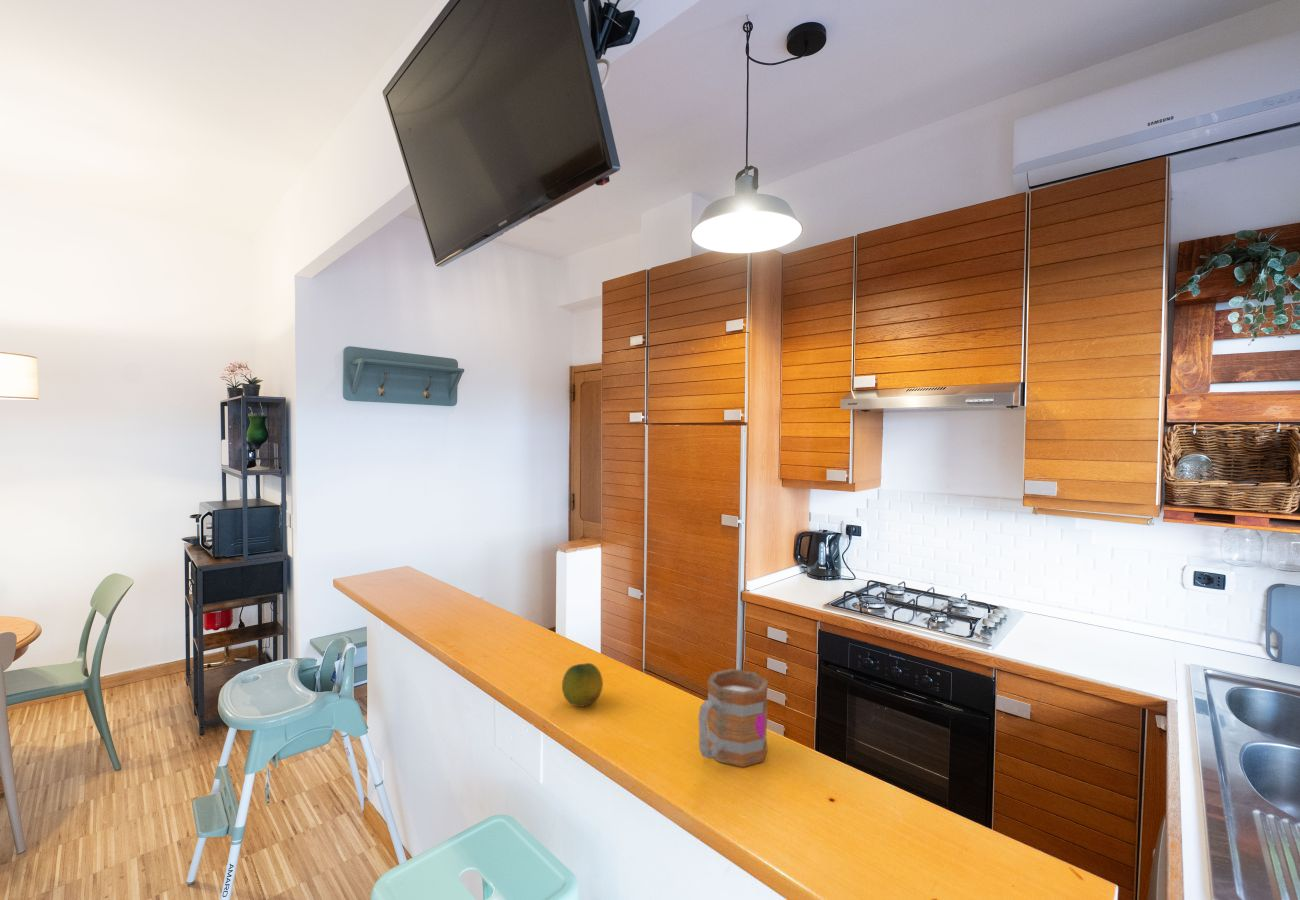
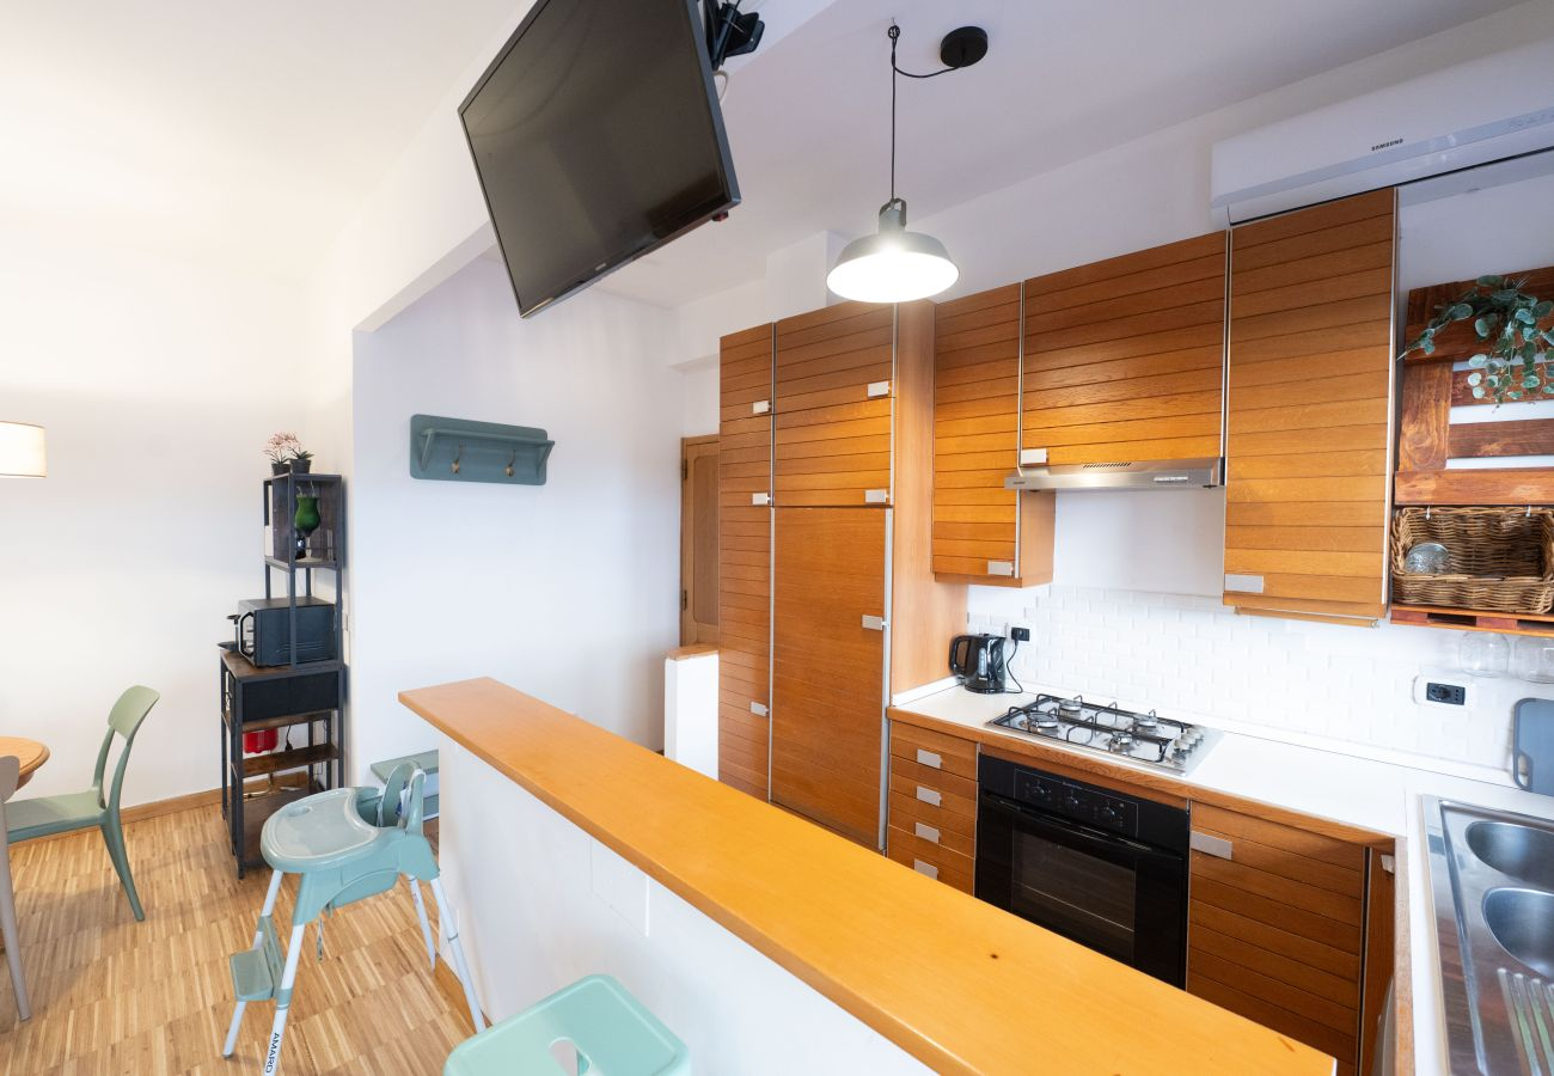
- mug (729, 720)
- fruit (582, 683)
